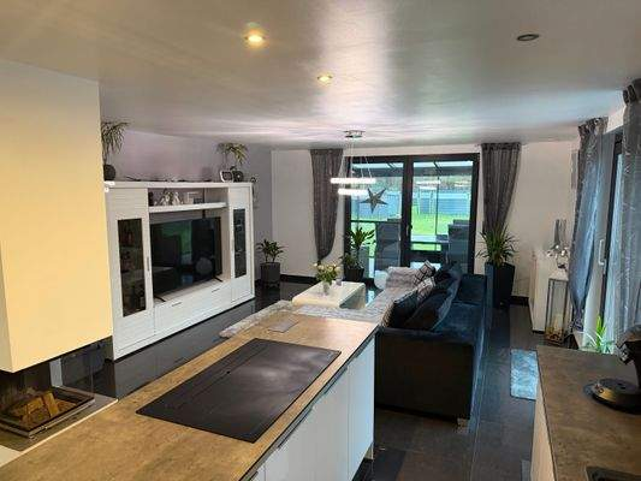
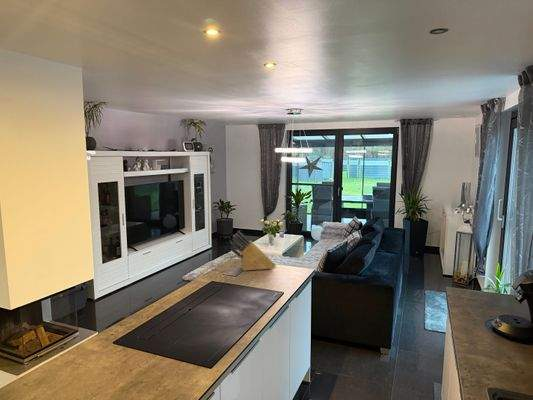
+ knife block (252, 249)
